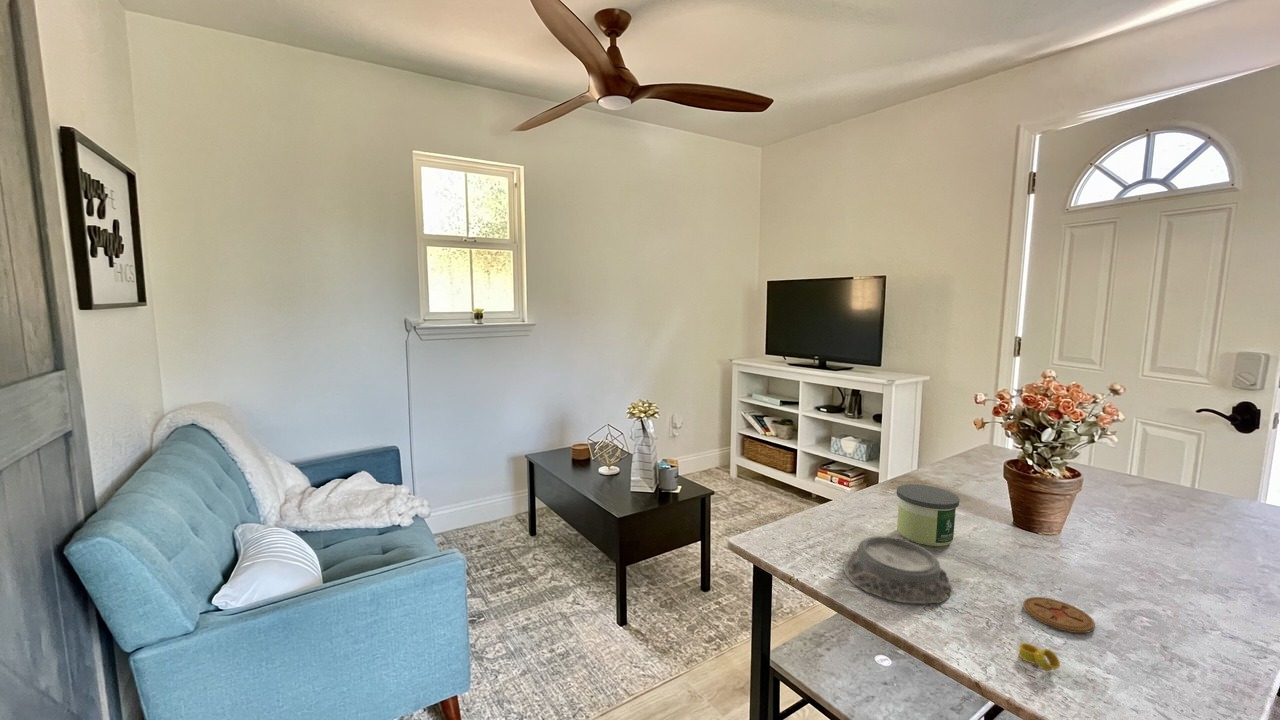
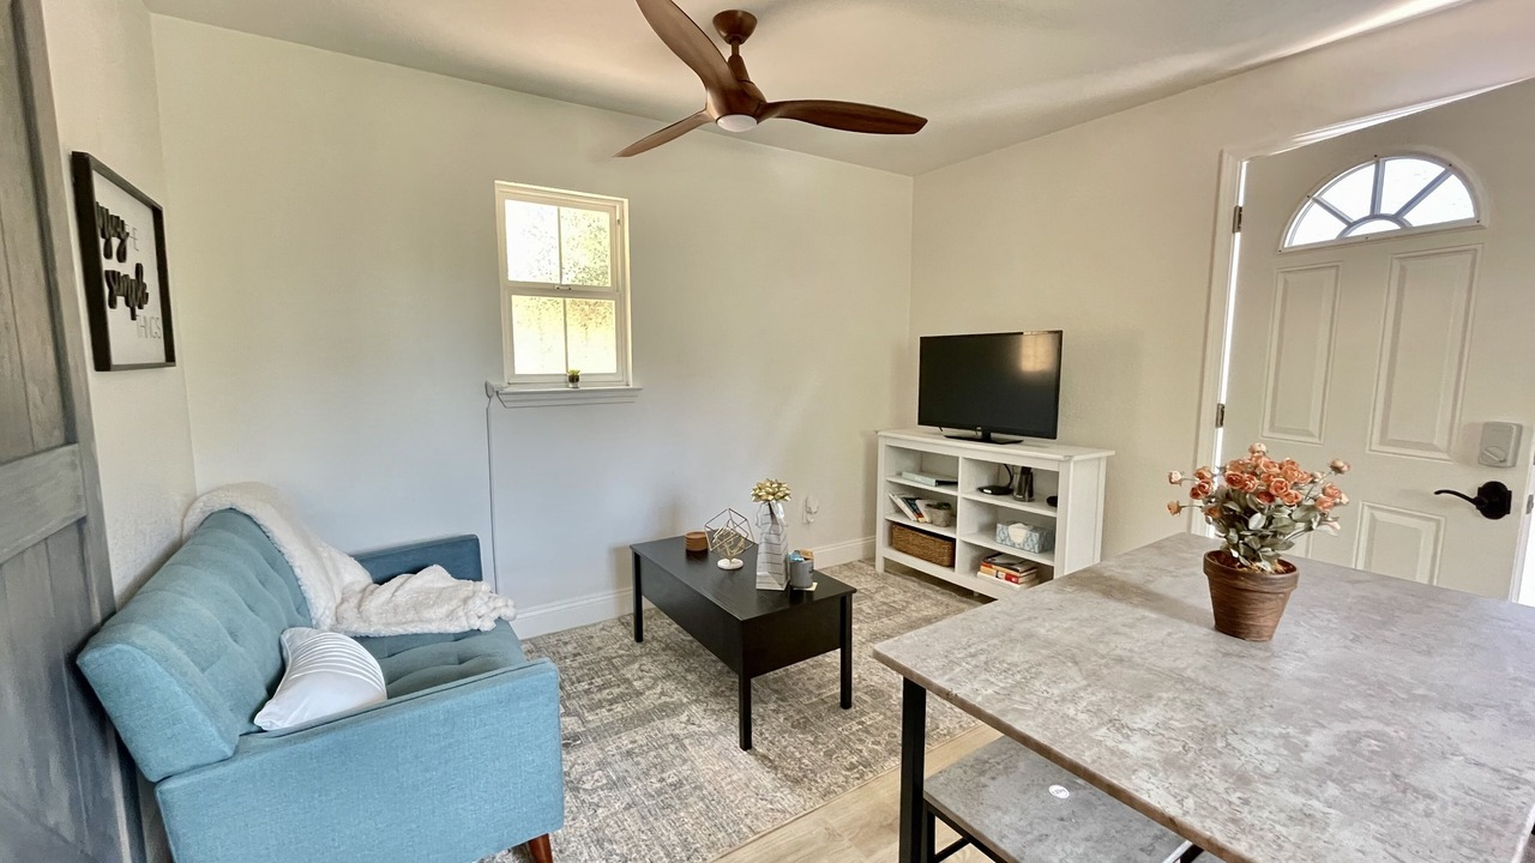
- candle (925, 515)
- coaster (1057, 614)
- napkin ring (1039, 654)
- mortar (896, 563)
